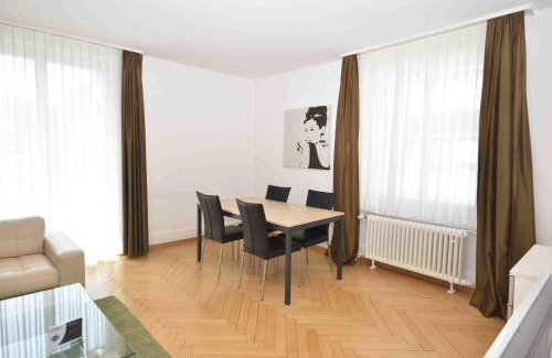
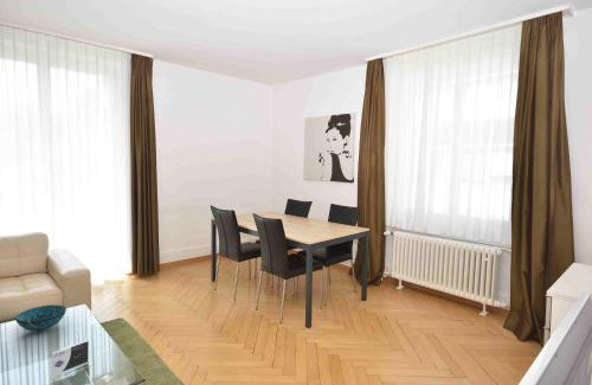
+ decorative bowl (41, 320)
